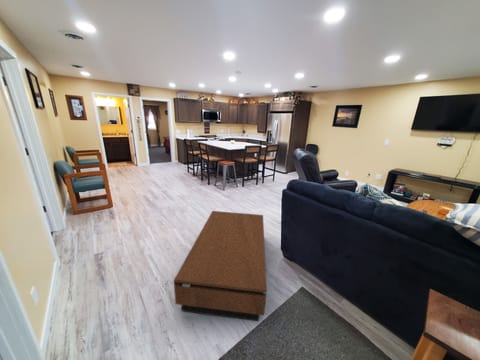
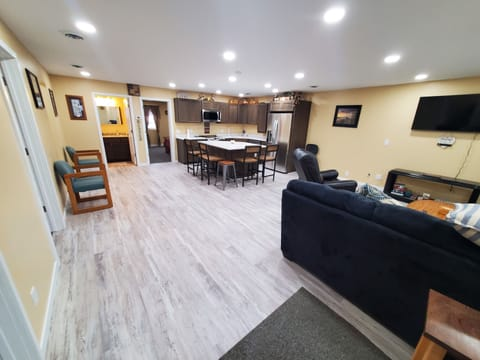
- coffee table (229, 251)
